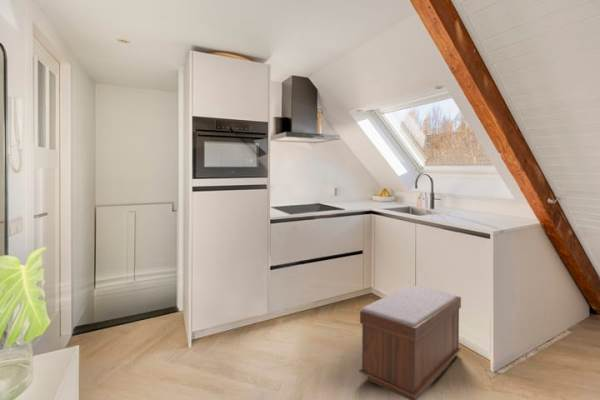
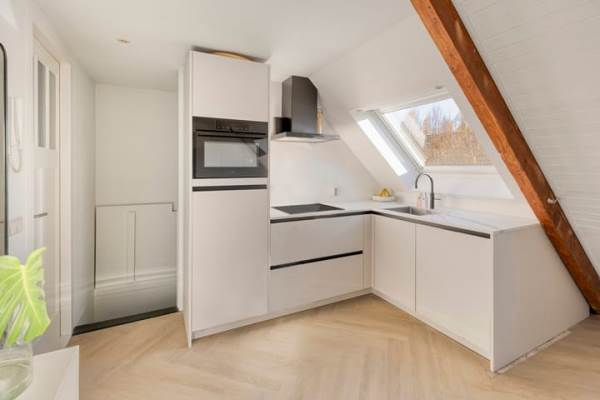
- bench (412, 333)
